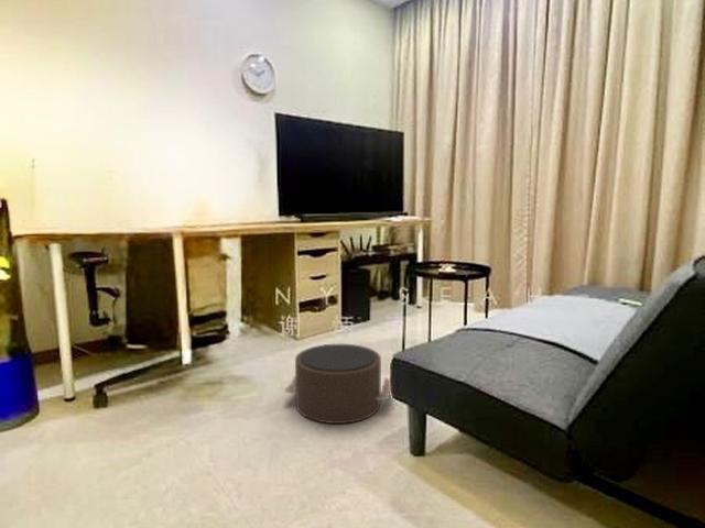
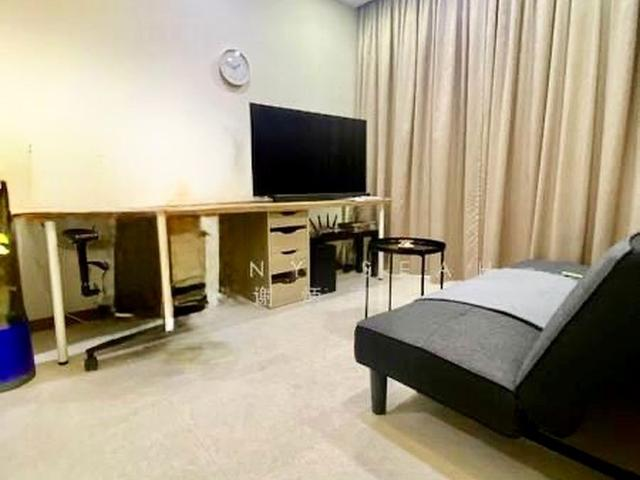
- pouf (340, 376)
